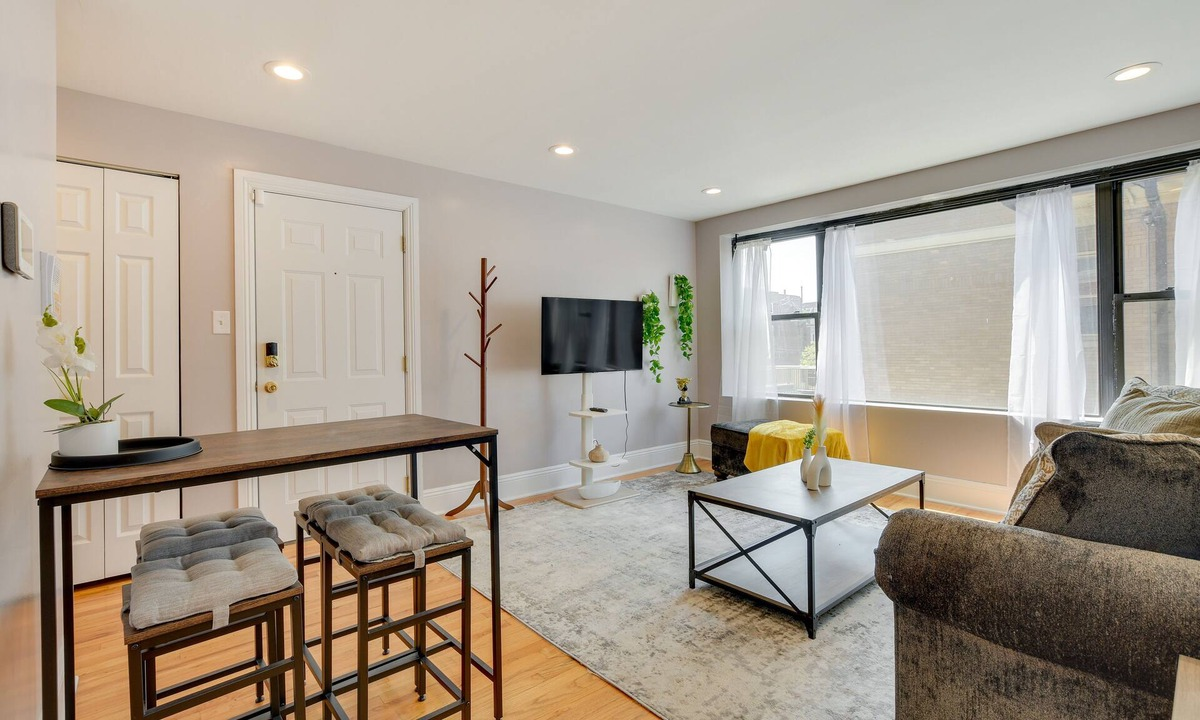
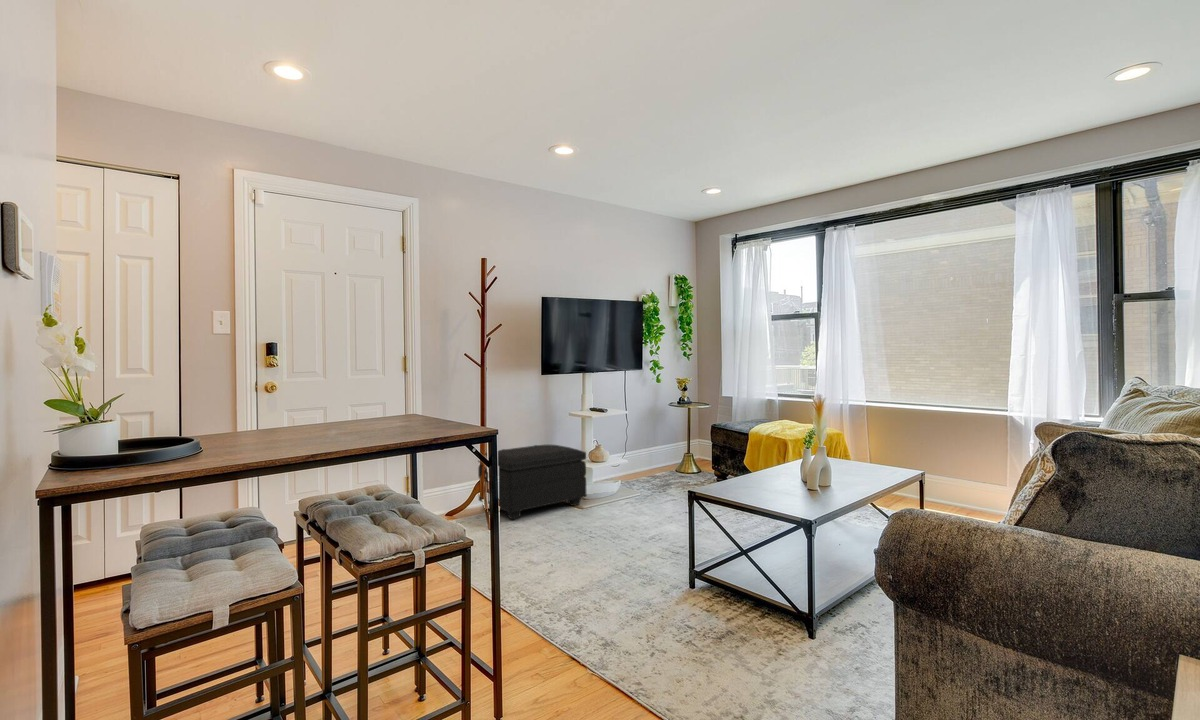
+ footstool (532, 478)
